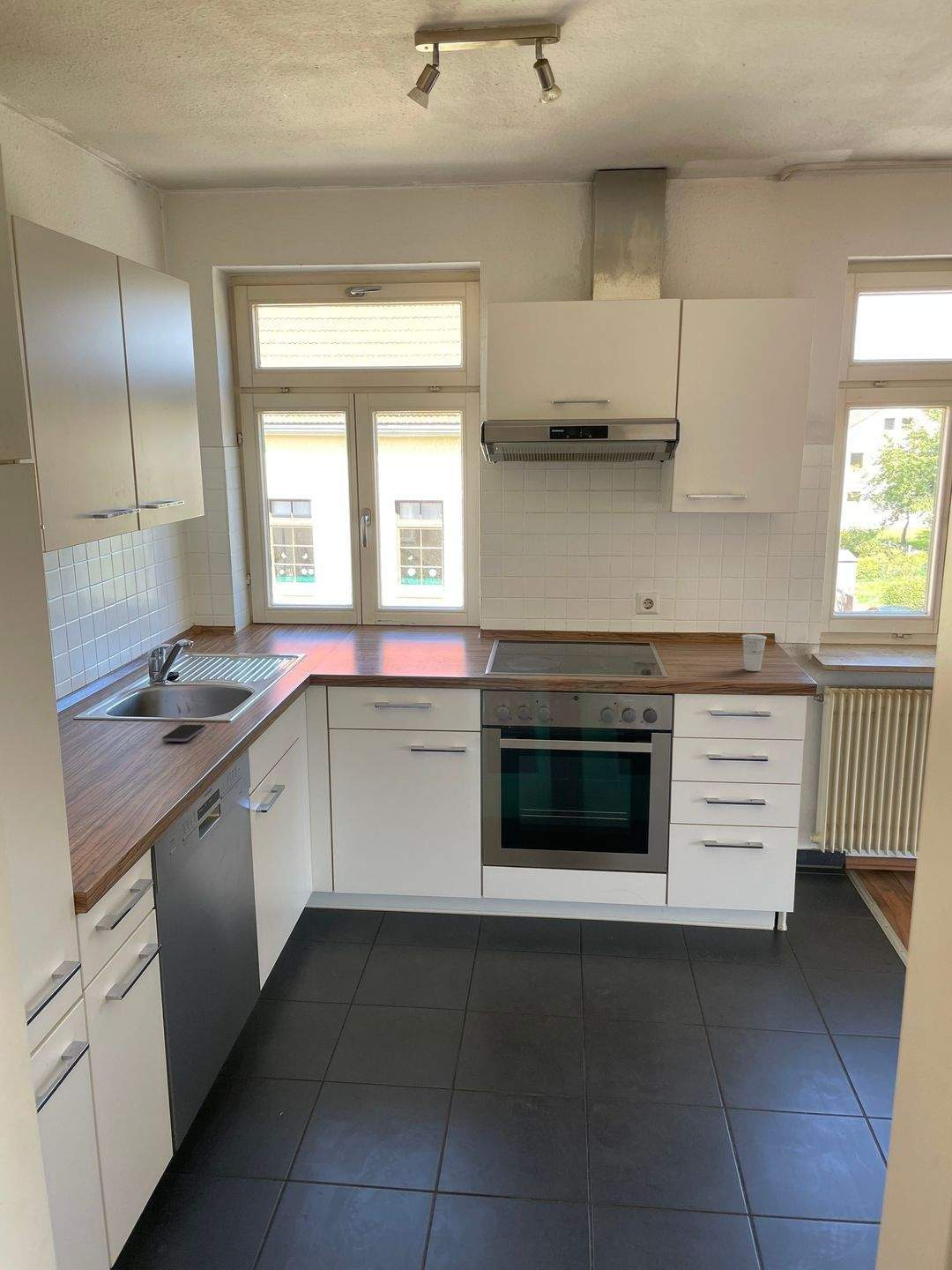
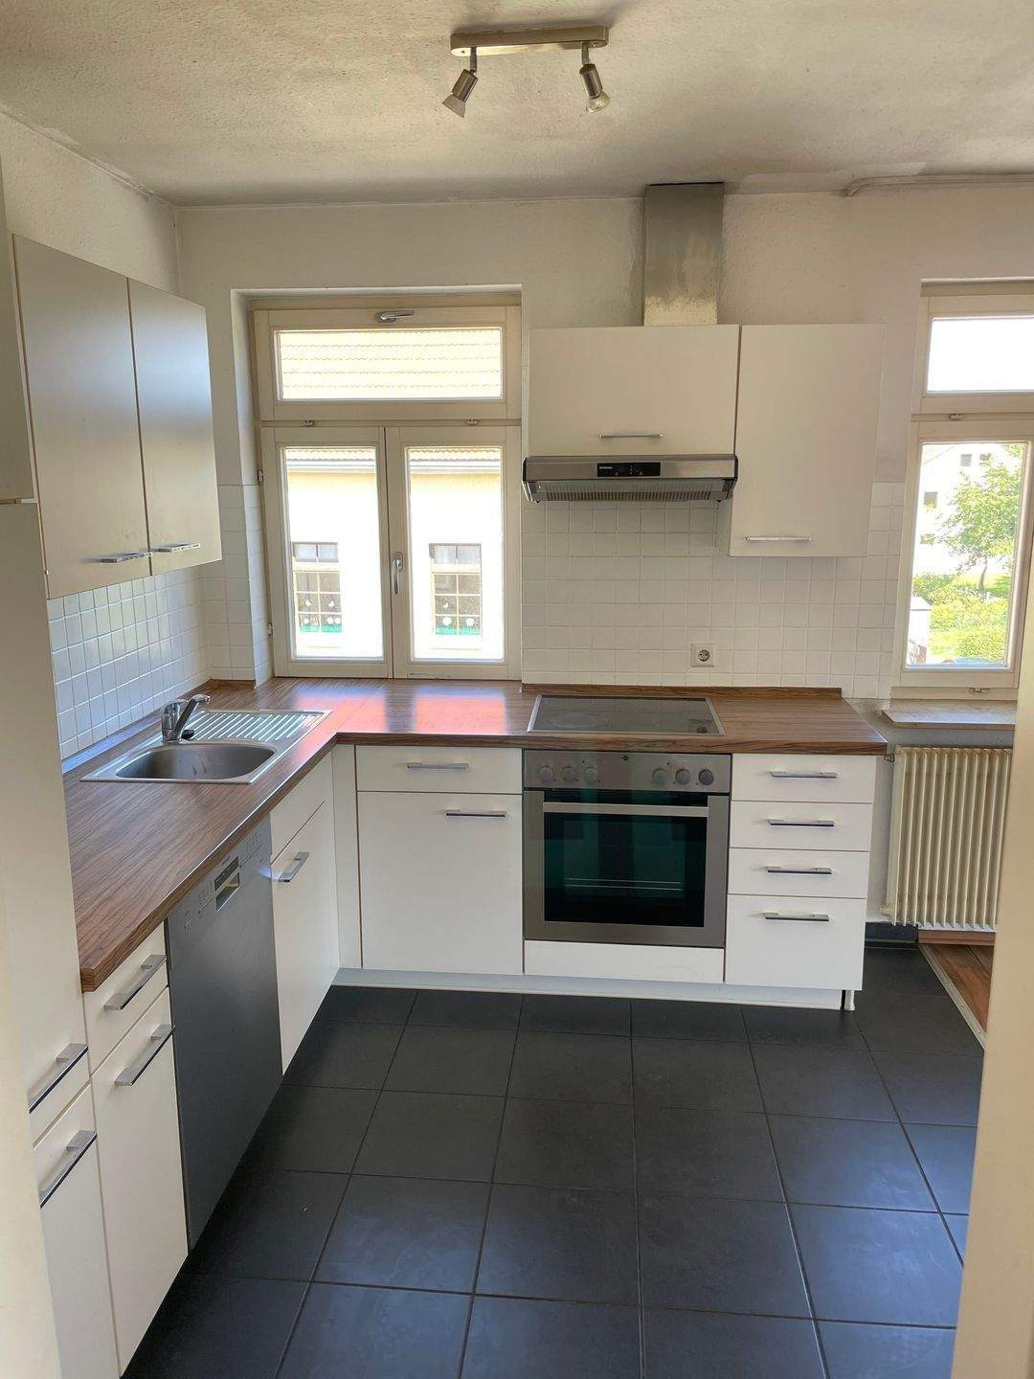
- smartphone (184, 732)
- cup (753, 653)
